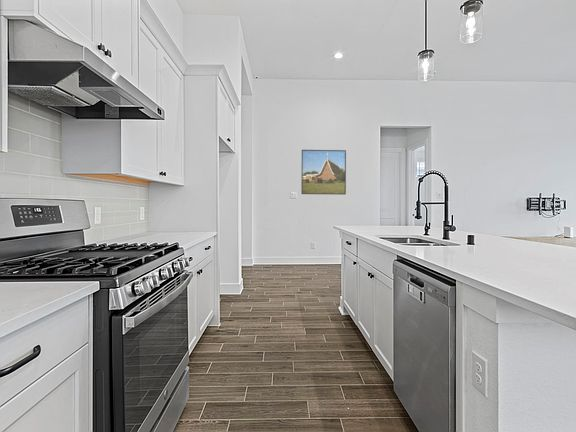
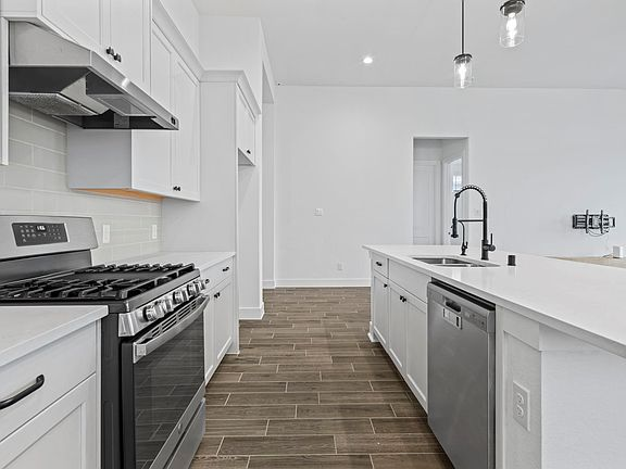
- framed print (323, 172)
